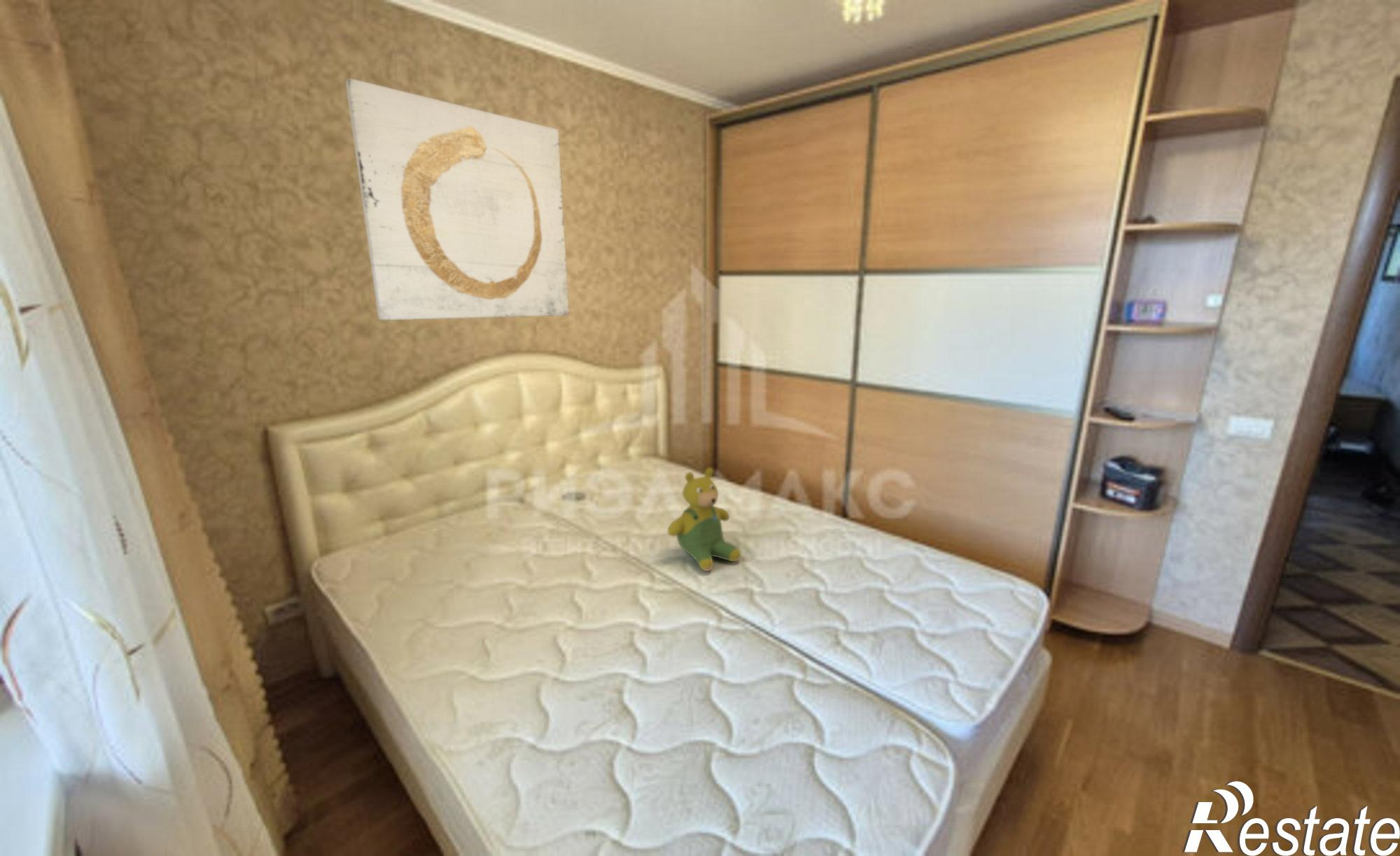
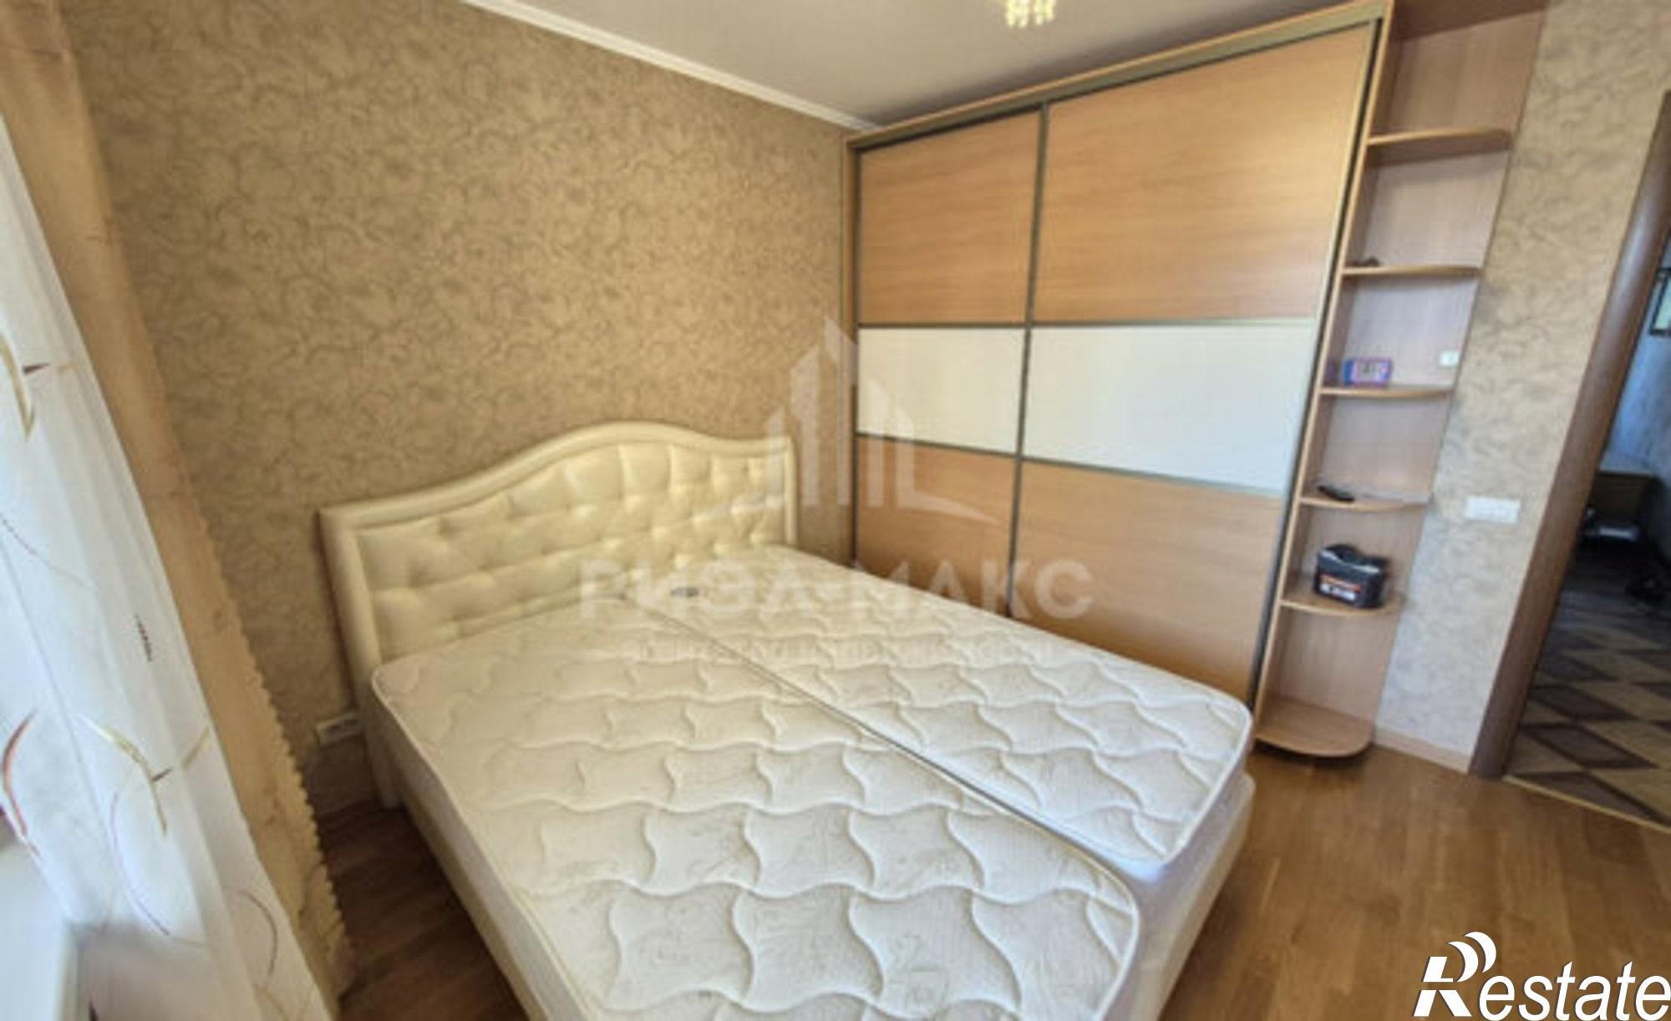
- teddy bear (707, 516)
- wall art (475, 217)
